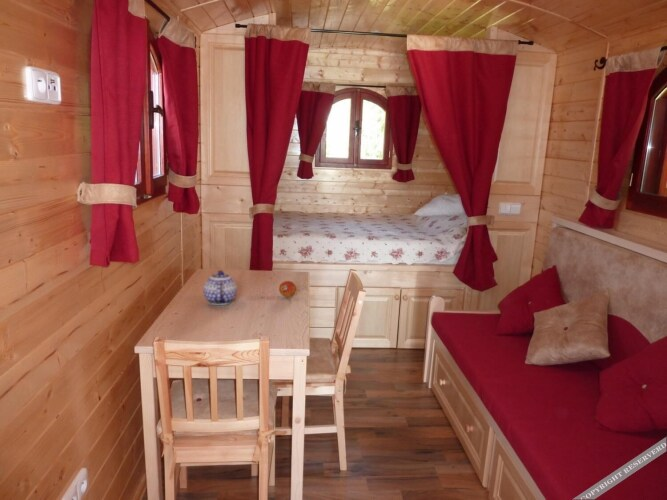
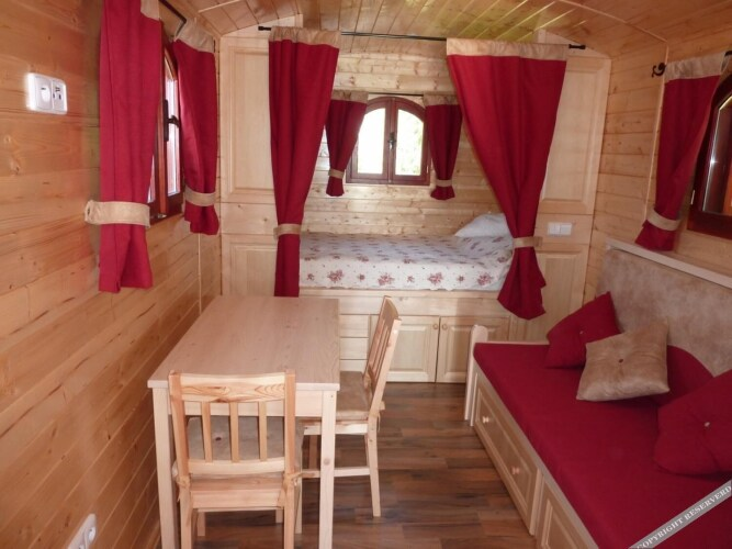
- teapot (220, 286)
- fruit (287, 289)
